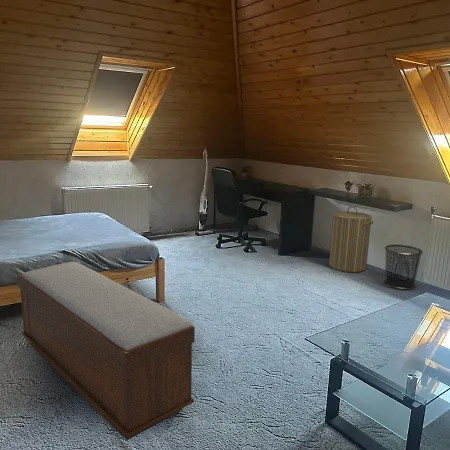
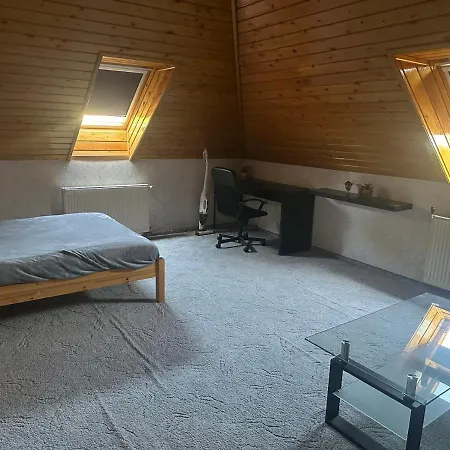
- laundry hamper (350, 236)
- bench (96, 332)
- waste bin (401, 266)
